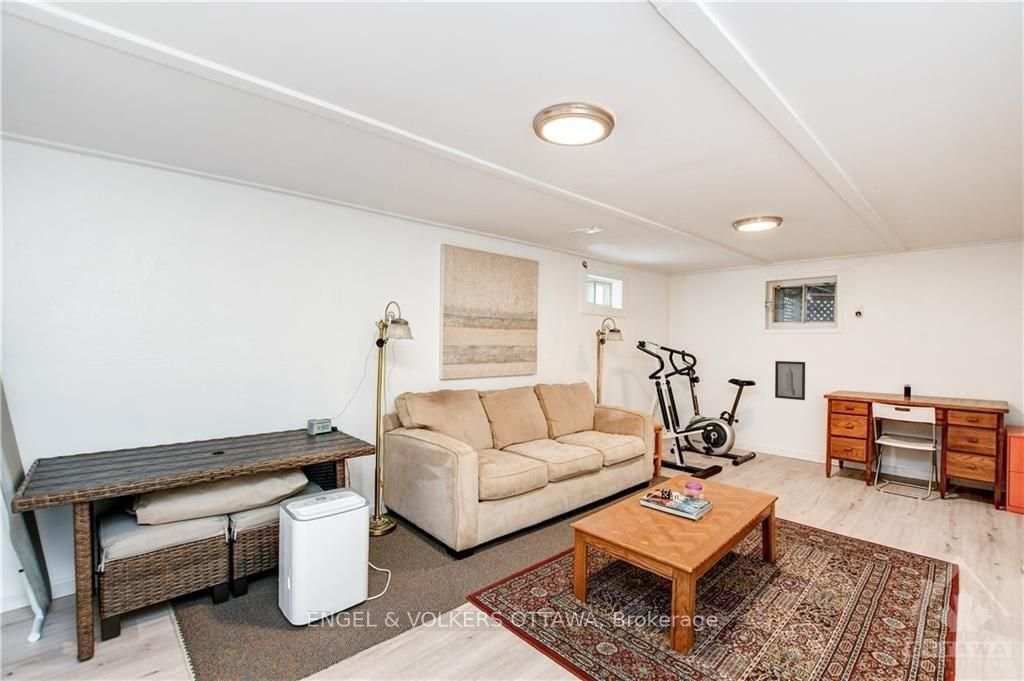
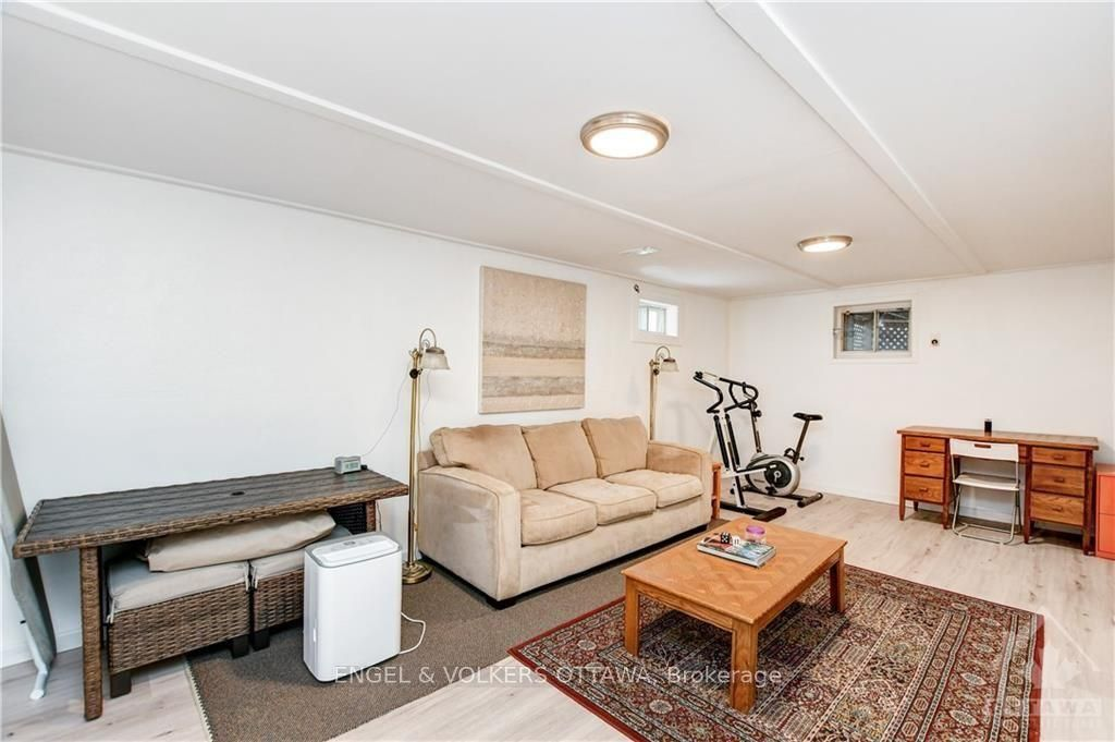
- wall art (789, 380)
